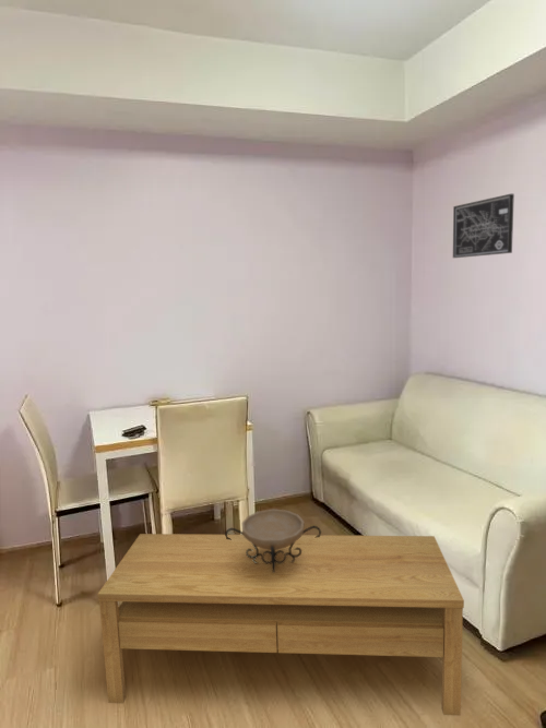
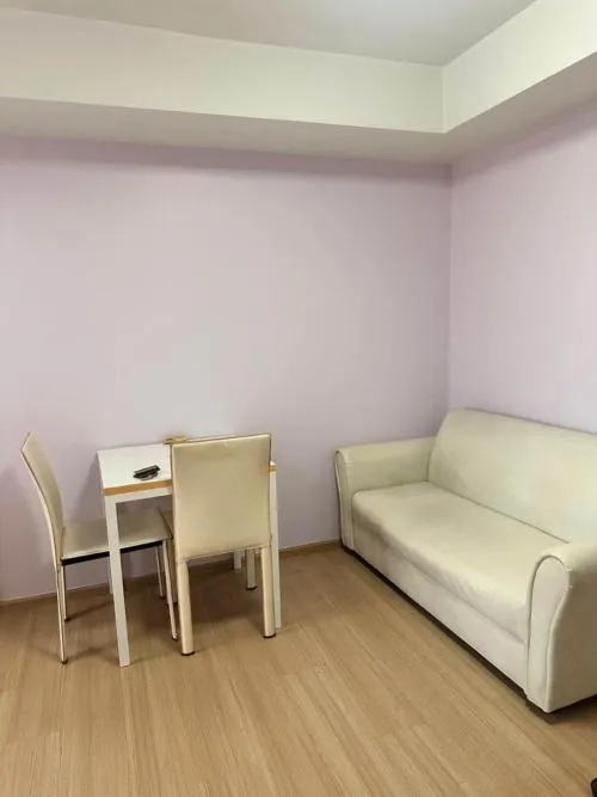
- coffee table (281, 613)
- wall art (480, 228)
- decorative bowl (273, 544)
